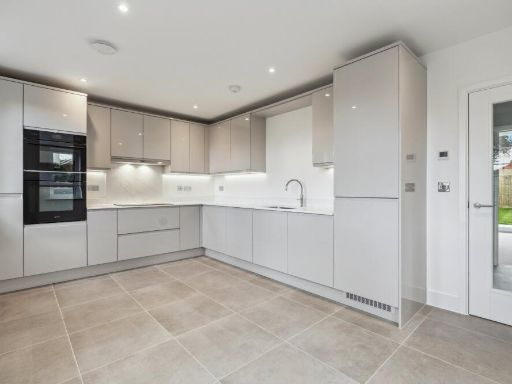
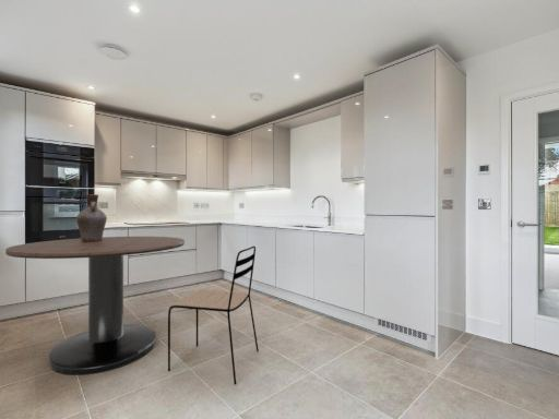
+ vase (92, 217)
+ dining table (106, 296)
+ dining chair (215, 303)
